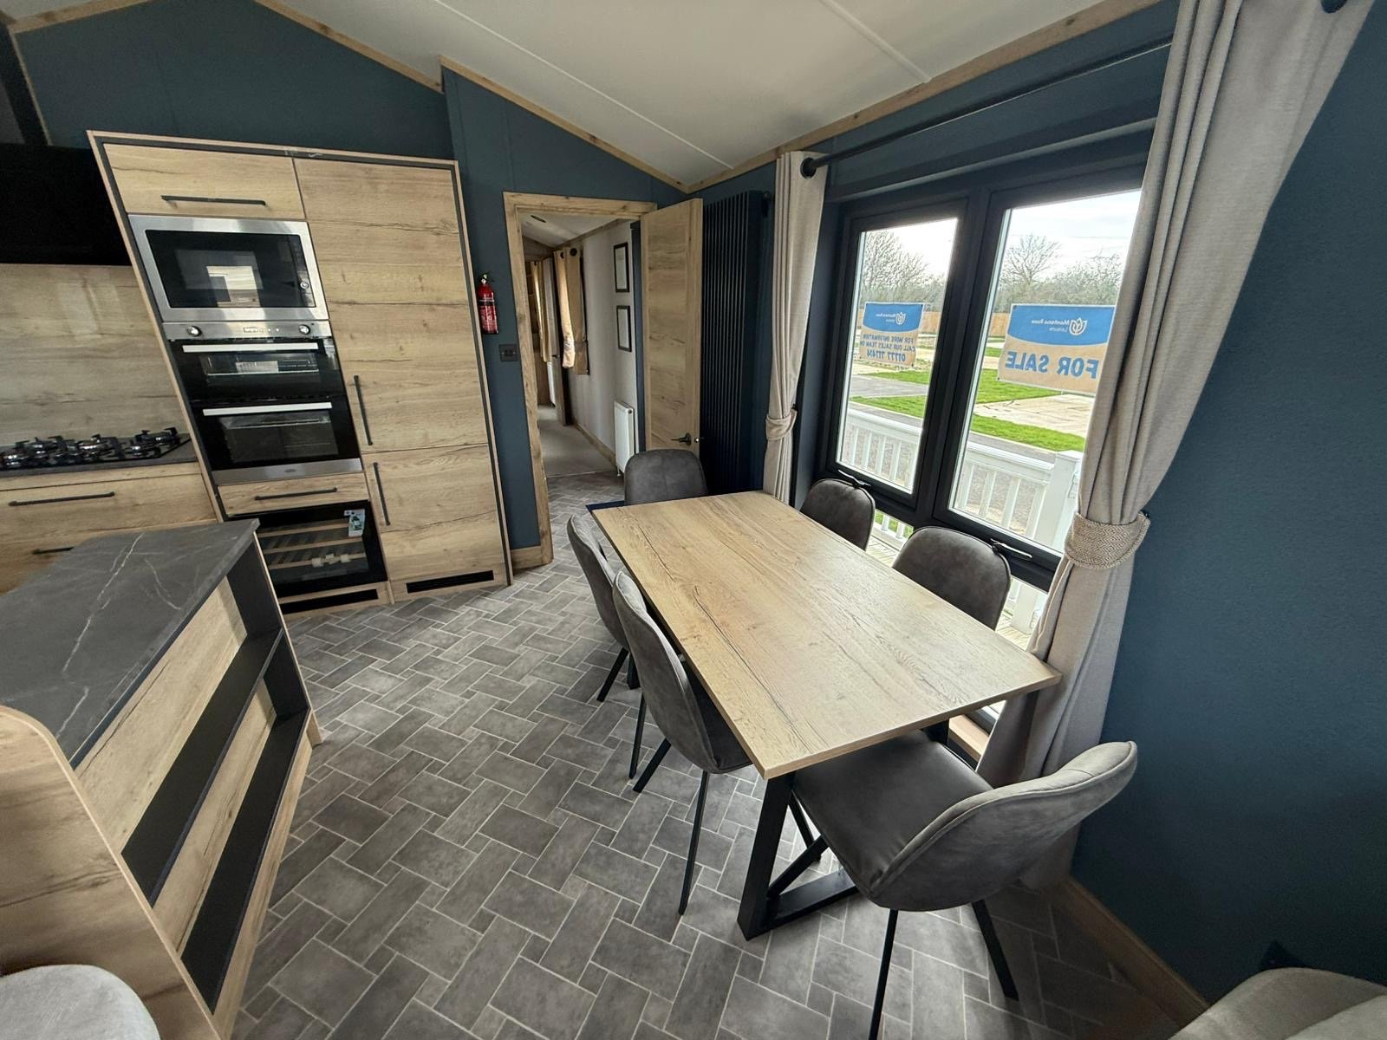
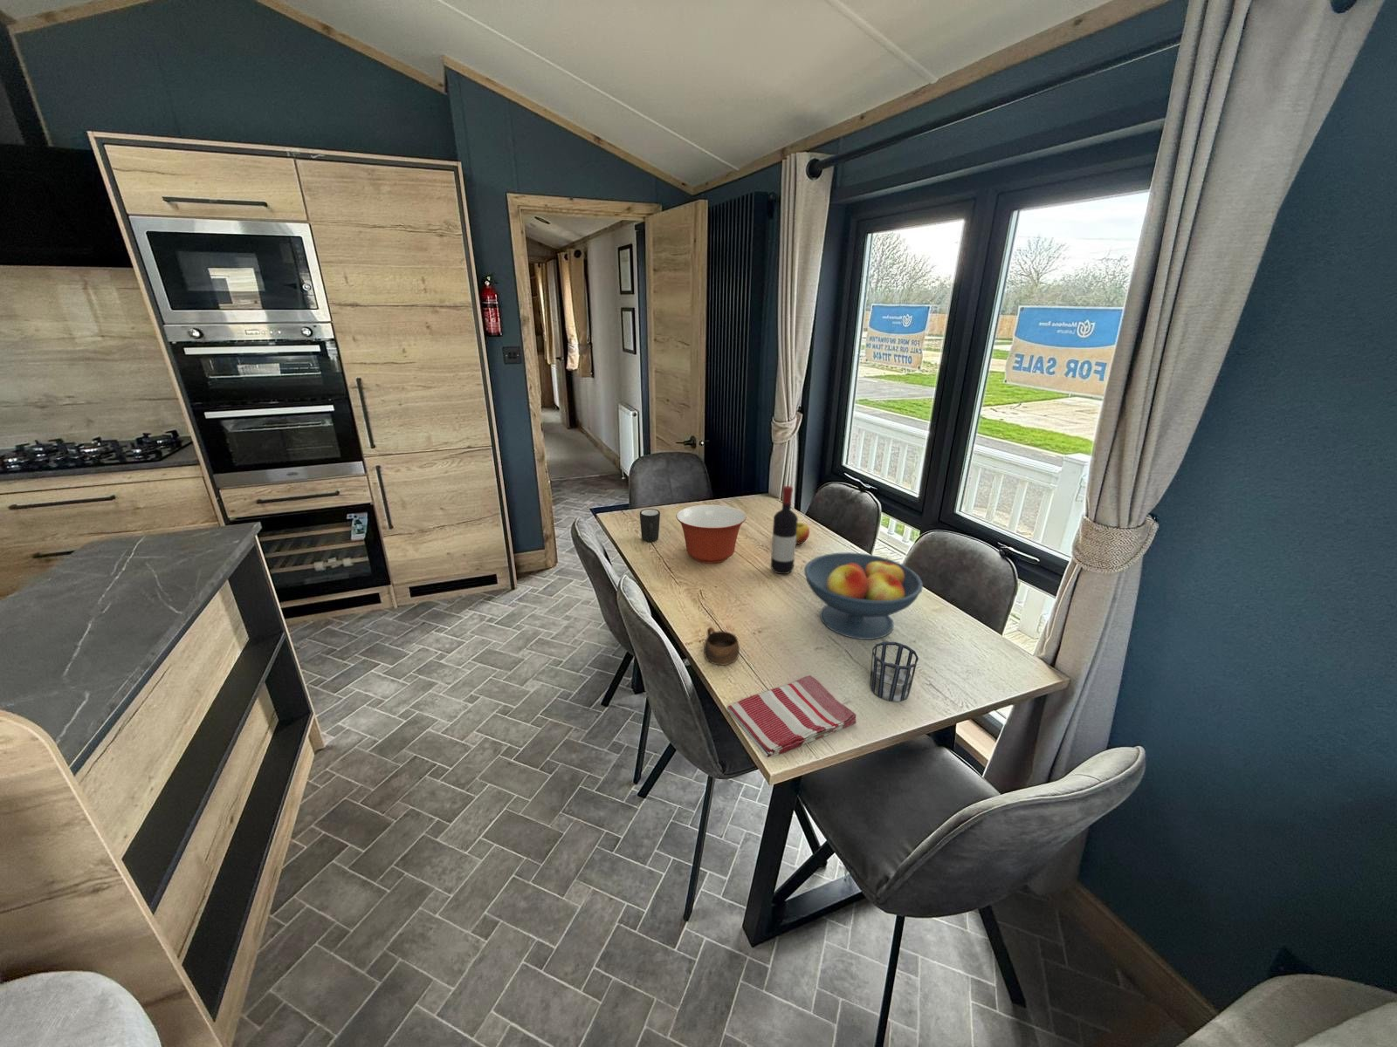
+ fruit bowl (860, 589)
+ mixing bowl (710, 536)
+ wine bottle (784, 530)
+ cup (719, 643)
+ mug (650, 527)
+ cup (891, 671)
+ apple (796, 532)
+ dish towel (791, 712)
